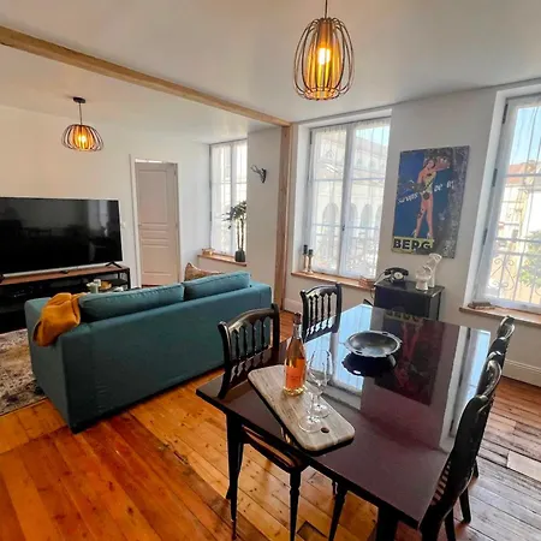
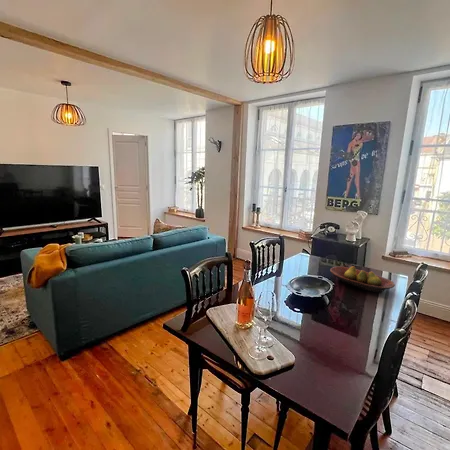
+ fruit bowl (360, 277)
